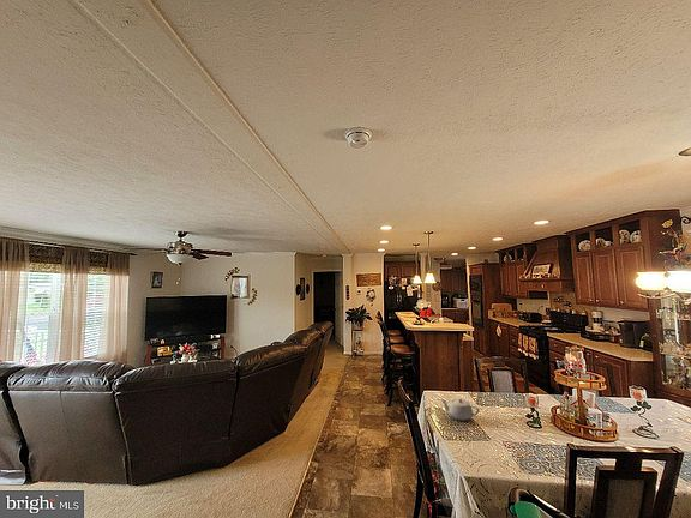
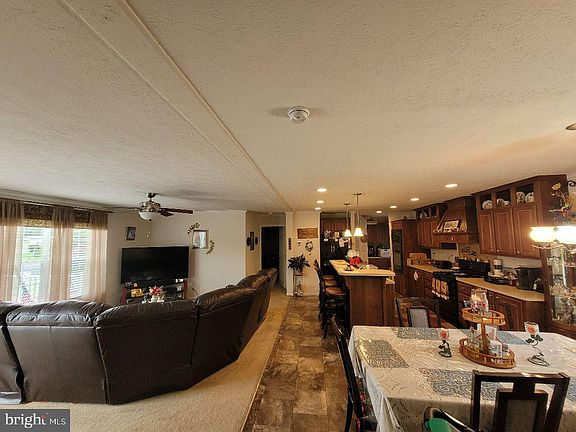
- teapot (459, 408)
